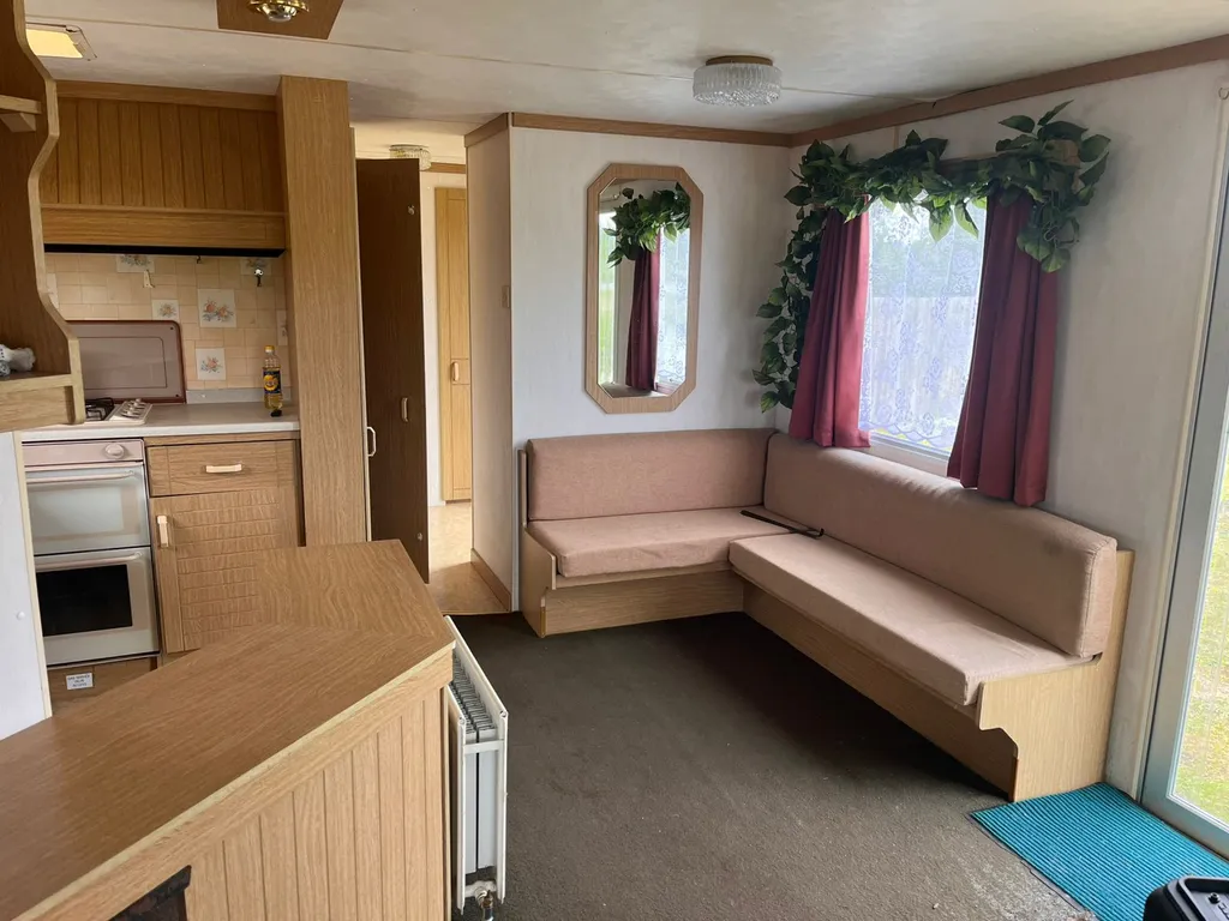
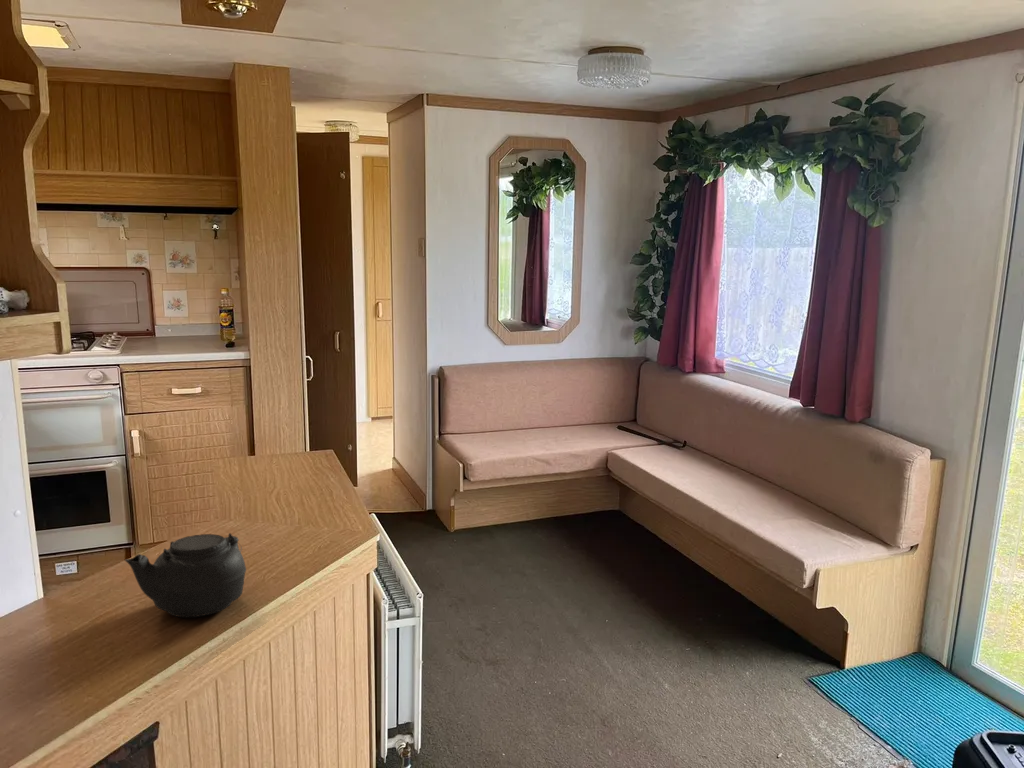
+ teapot (188, 576)
